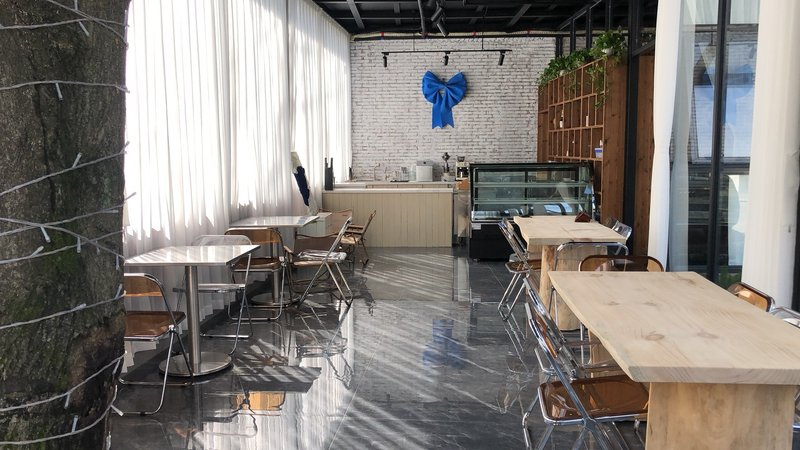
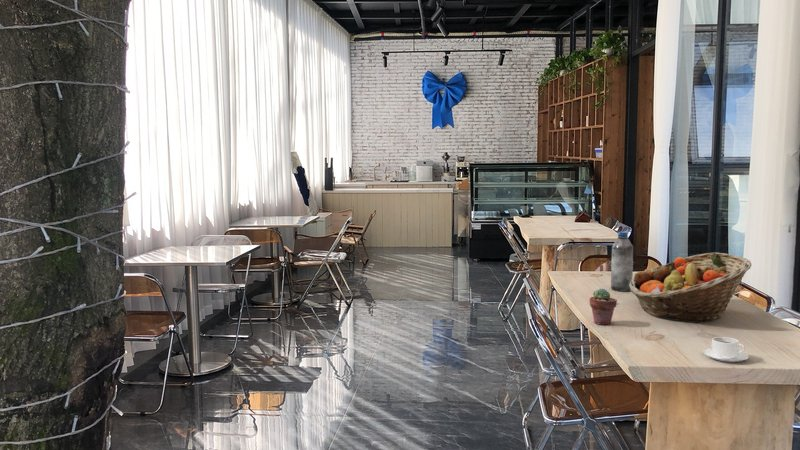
+ potted succulent (602, 305)
+ coffee cup (725, 348)
+ fruit basket (687, 284)
+ water bottle (622, 260)
